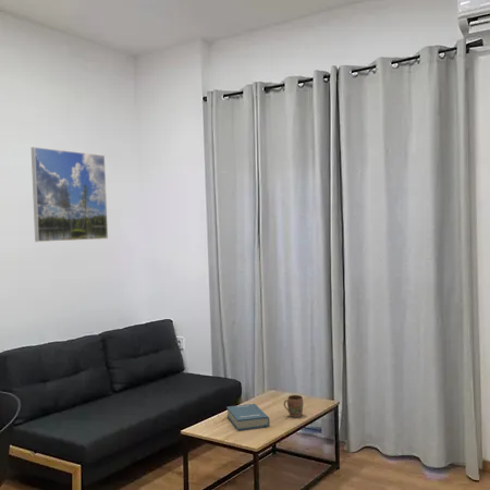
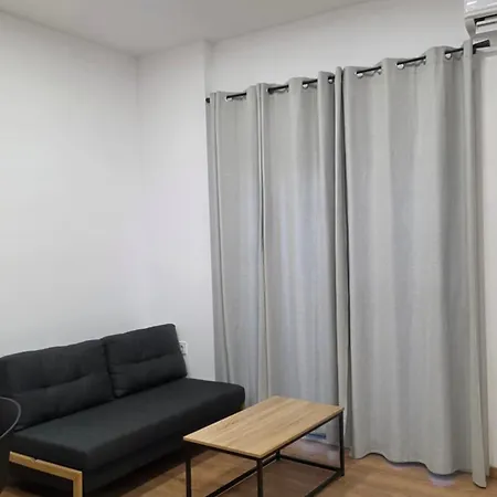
- mug (294, 405)
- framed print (72, 196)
- hardback book (247, 416)
